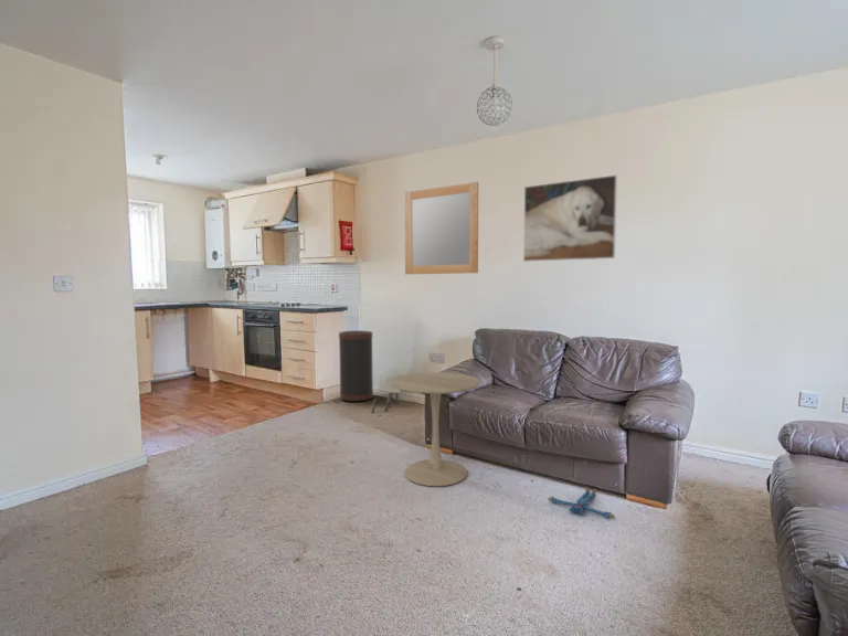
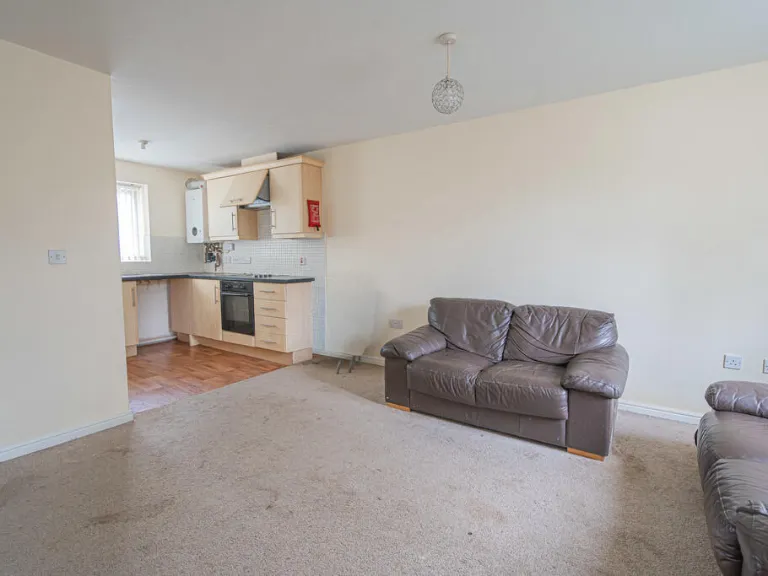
- home mirror (439, 231)
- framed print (568, 221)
- trash can (356, 365)
- side table (435, 426)
- plush toy (583, 500)
